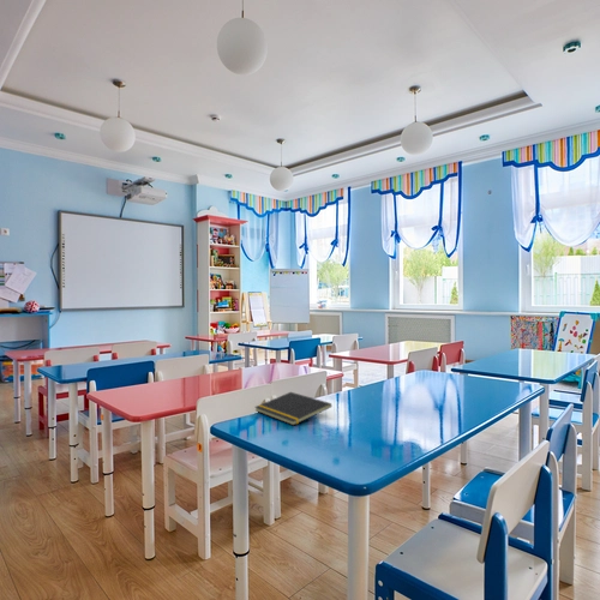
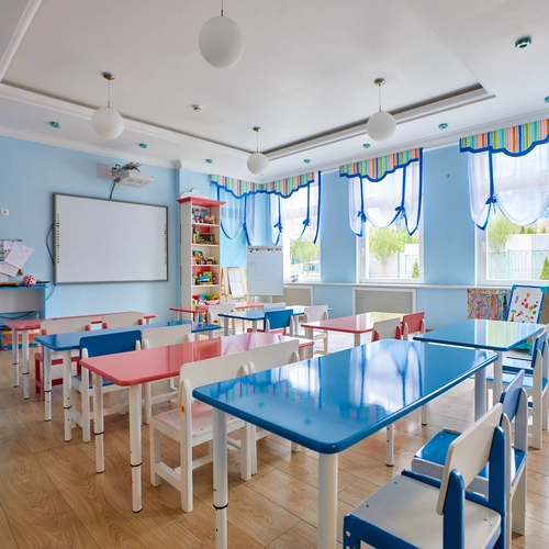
- notepad (292, 407)
